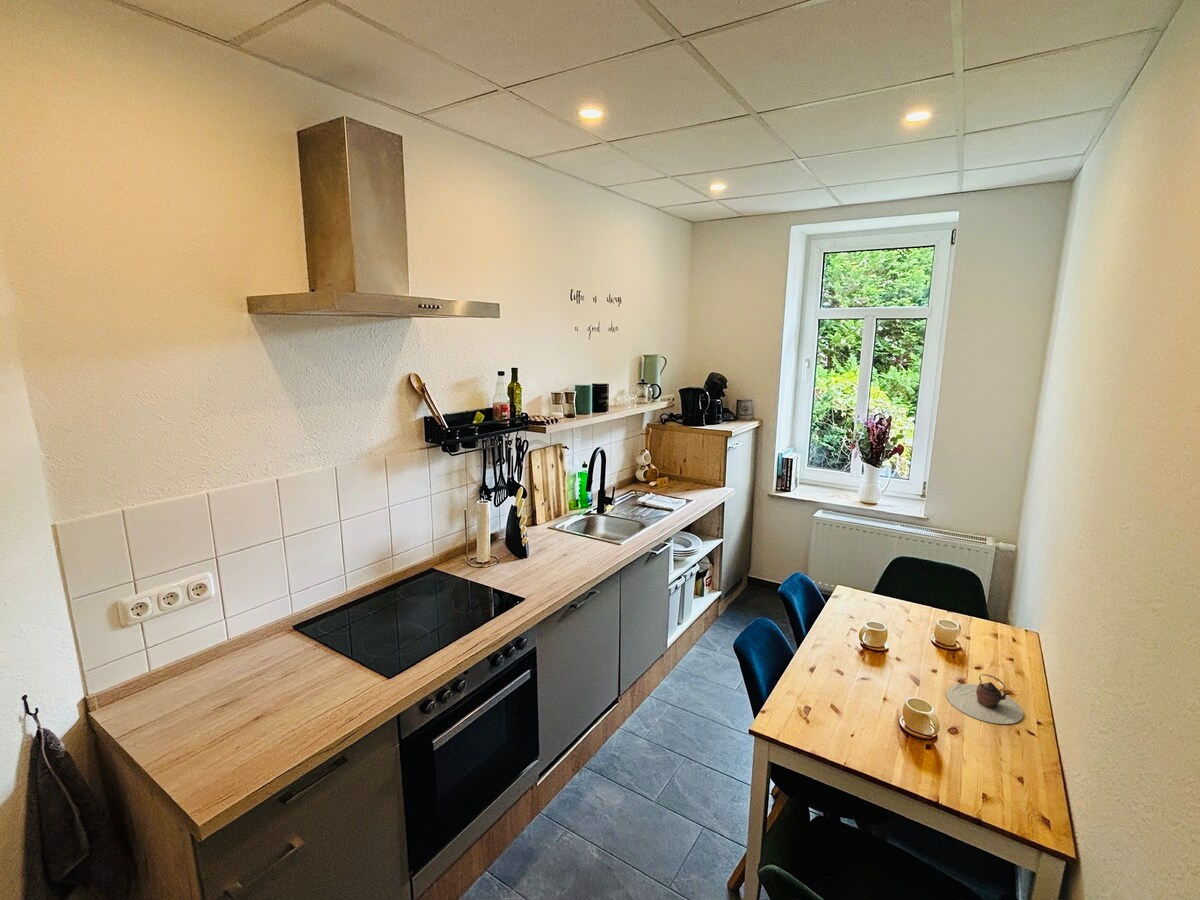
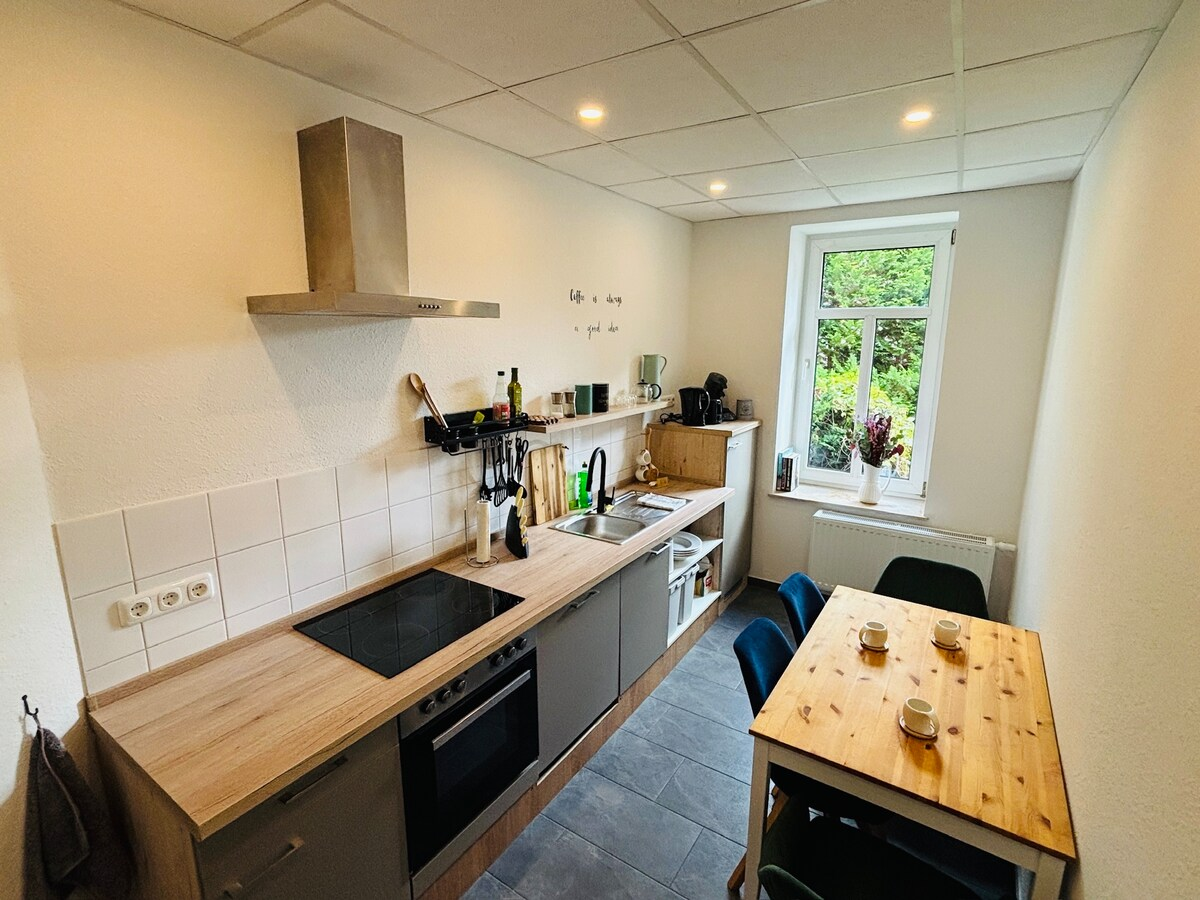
- teapot (985, 689)
